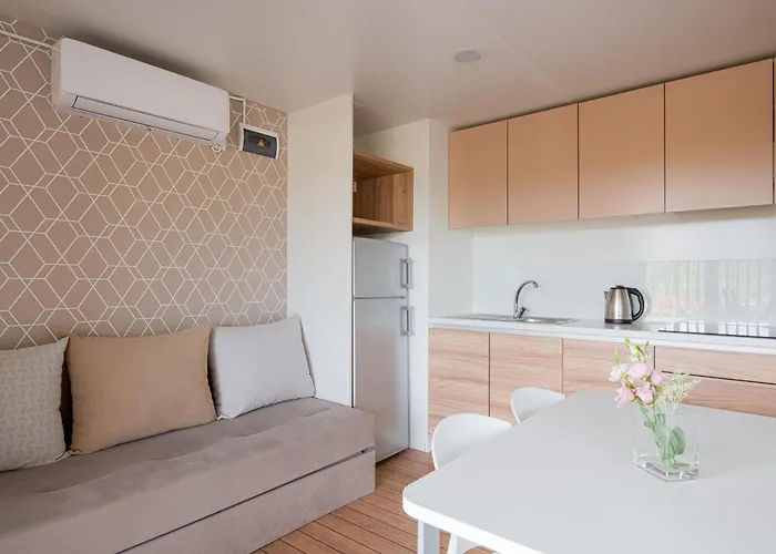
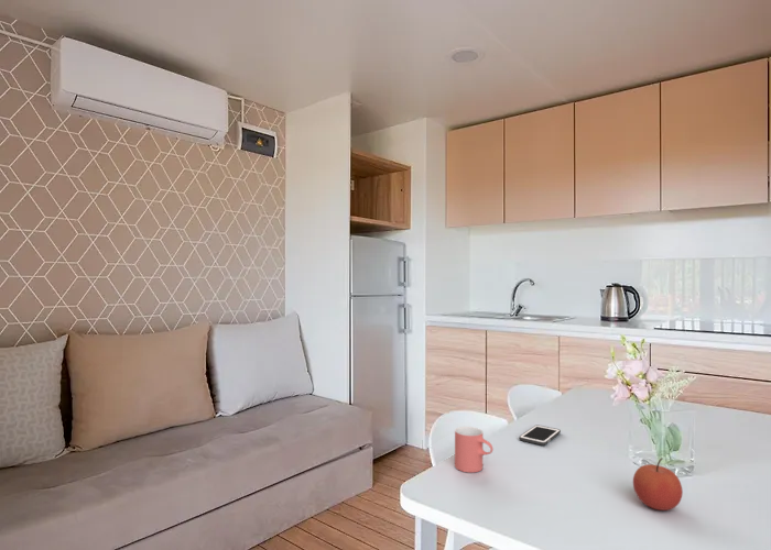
+ cell phone (540, 435)
+ apple (656, 482)
+ cup (474, 450)
